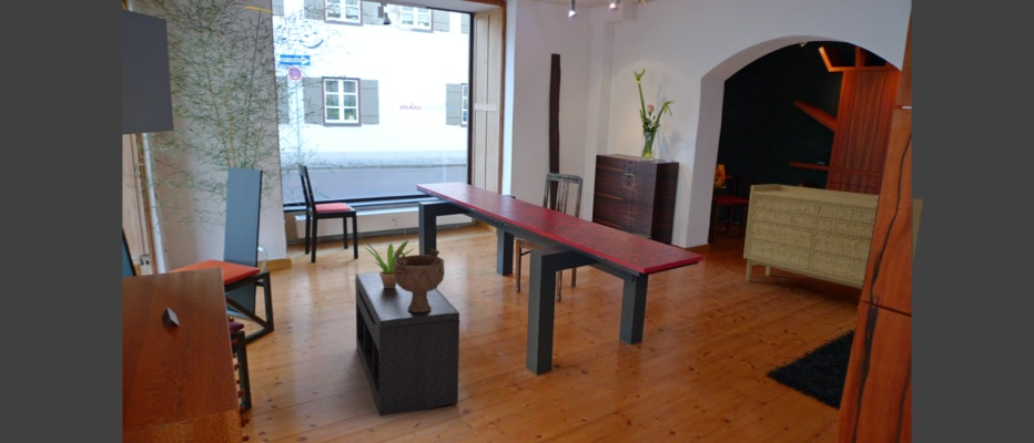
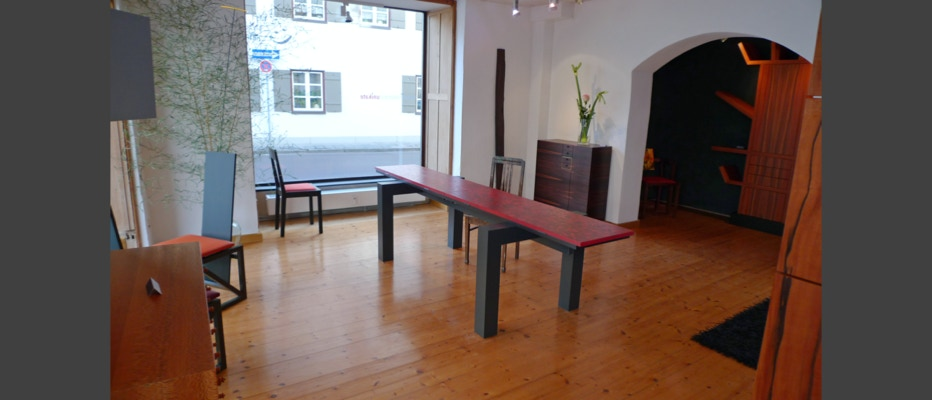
- sideboard (823, 244)
- bench (402, 332)
- decorative bowl (418, 280)
- potted plant (388, 260)
